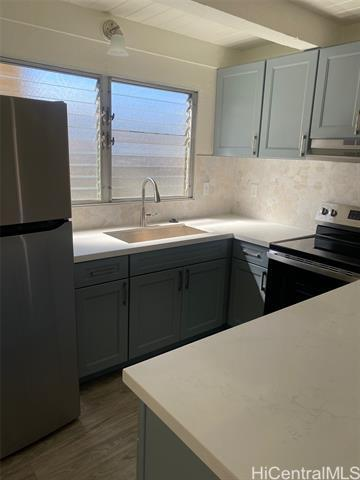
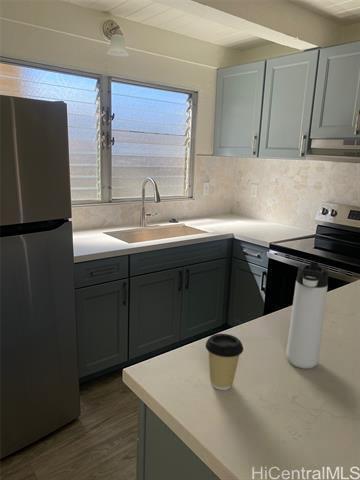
+ thermos bottle (306, 316)
+ coffee cup (223, 361)
